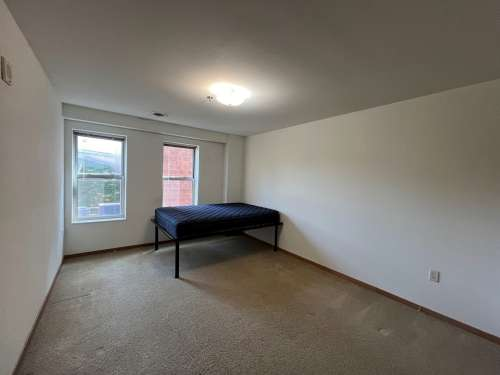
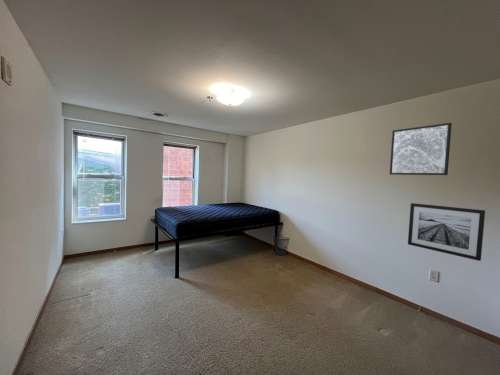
+ wall art (417, 151)
+ wastebasket (281, 245)
+ wall art (442, 229)
